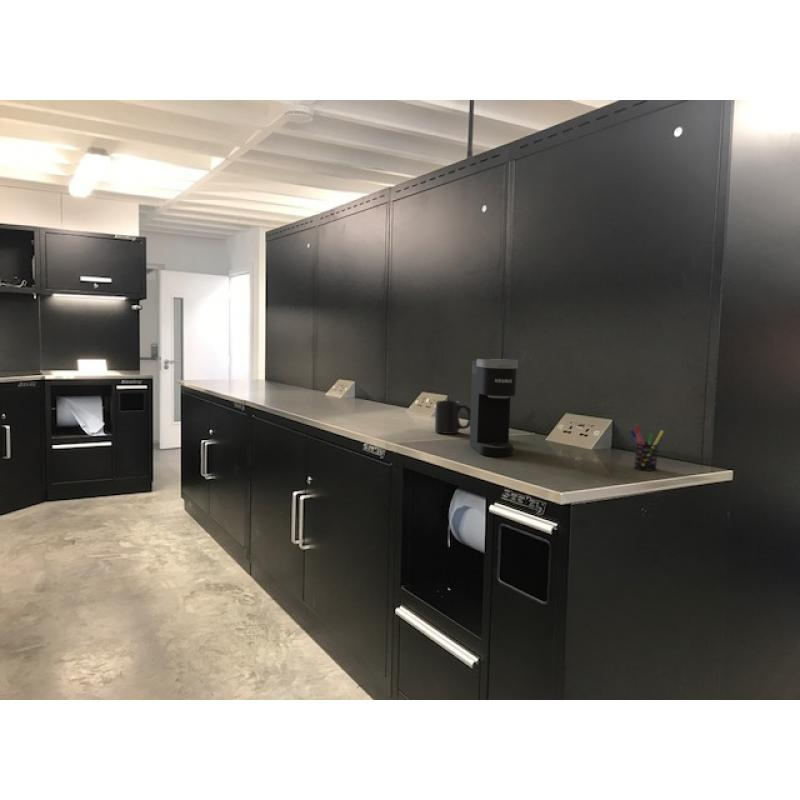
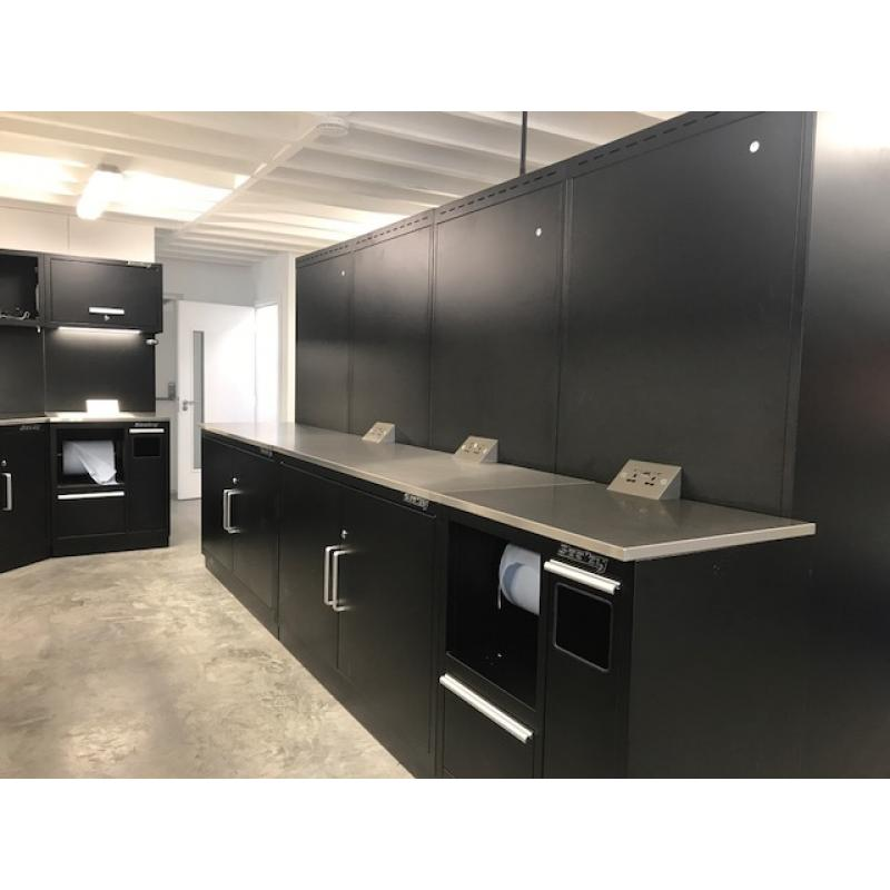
- mug (452, 417)
- pen holder (645, 447)
- coffee maker (492, 404)
